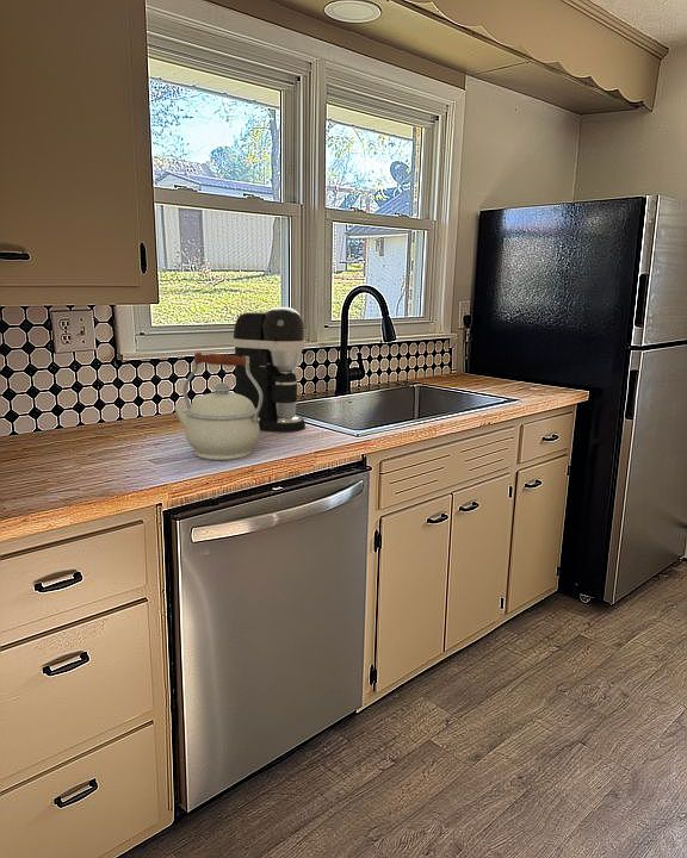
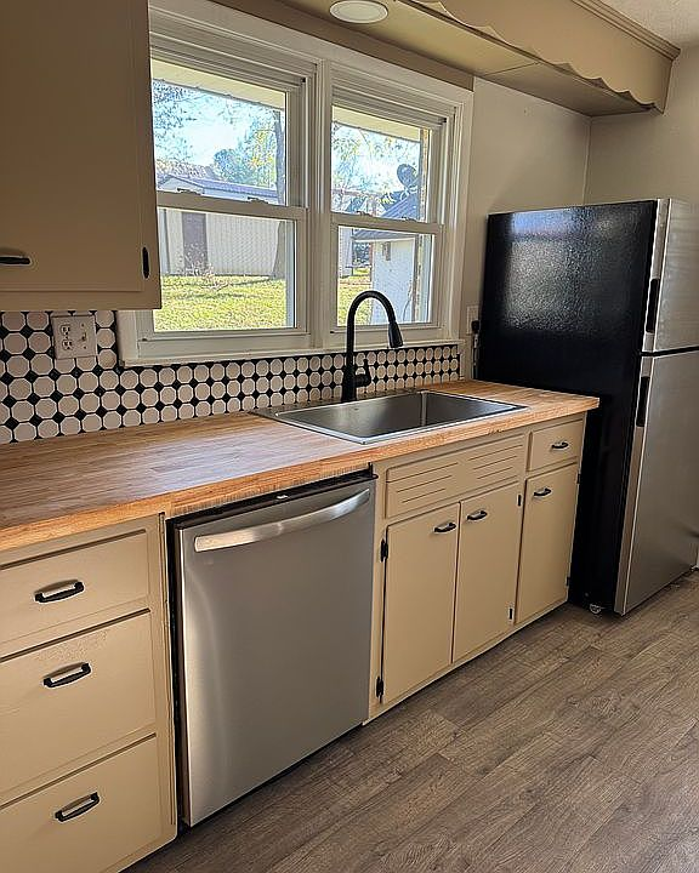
- coffee maker (268, 367)
- kettle (216, 403)
